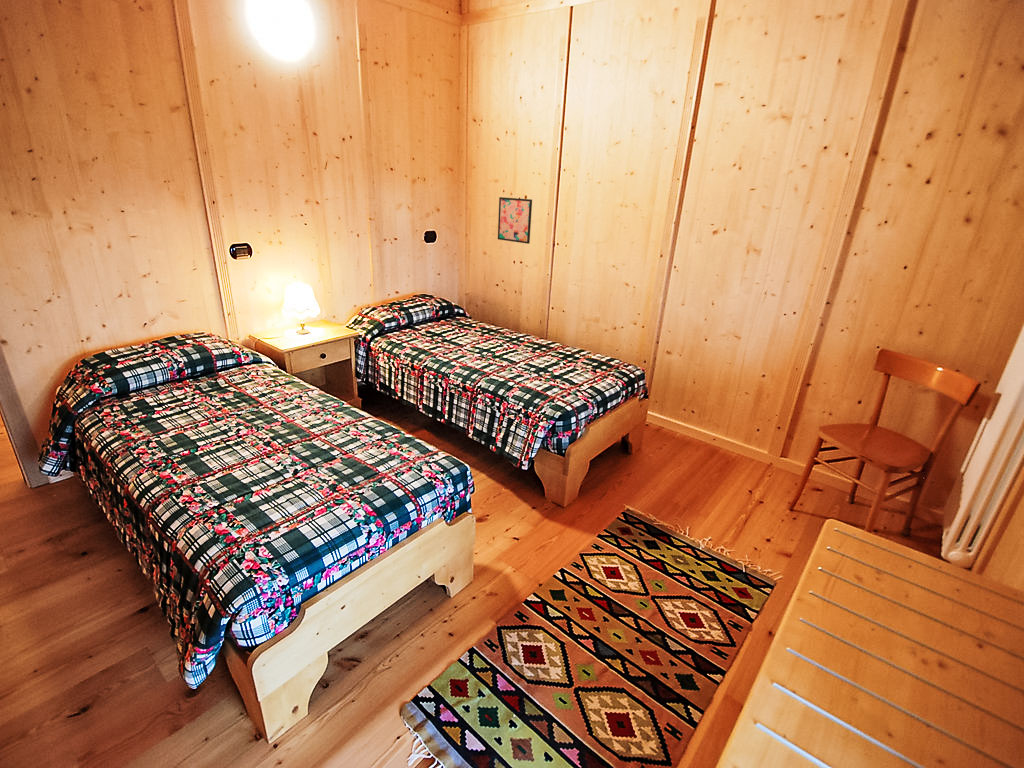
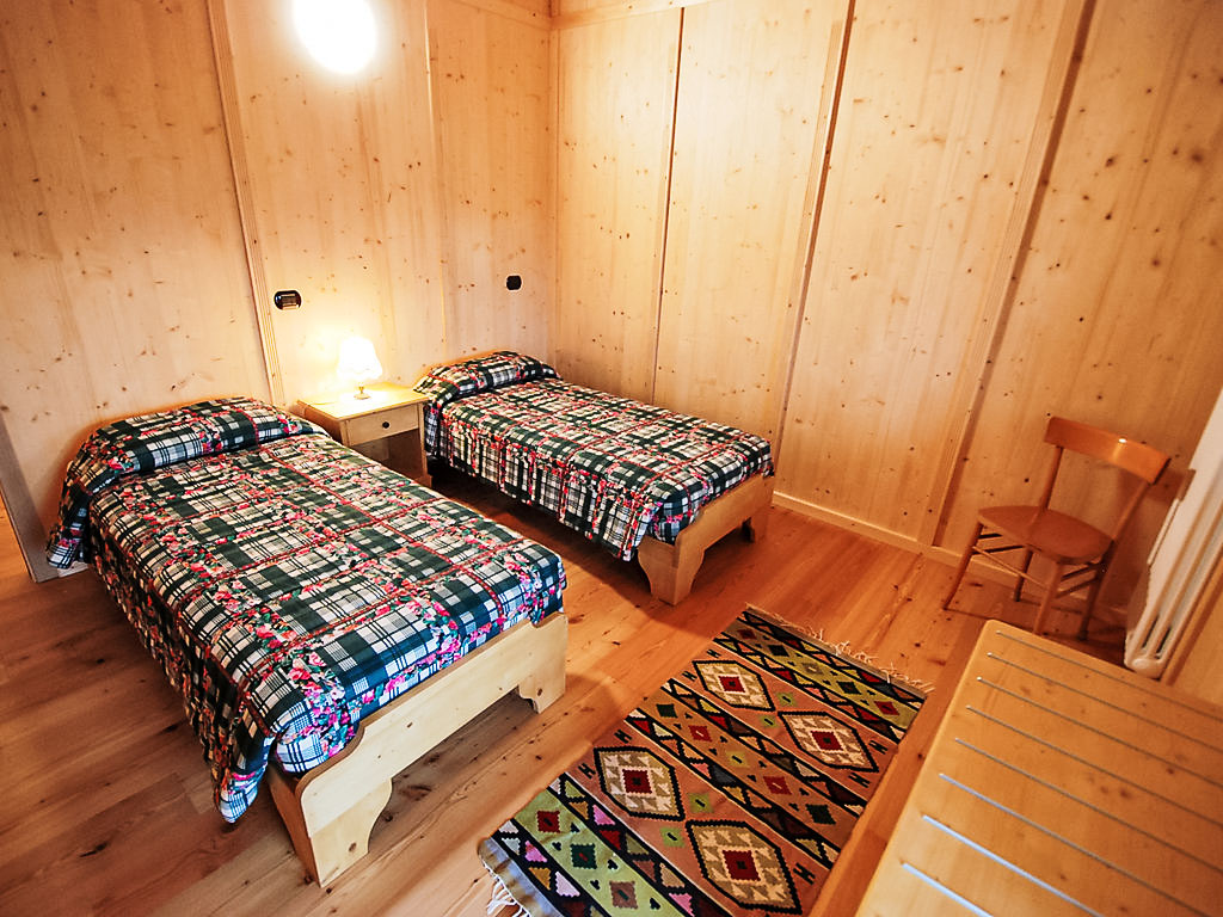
- wall art (514, 220)
